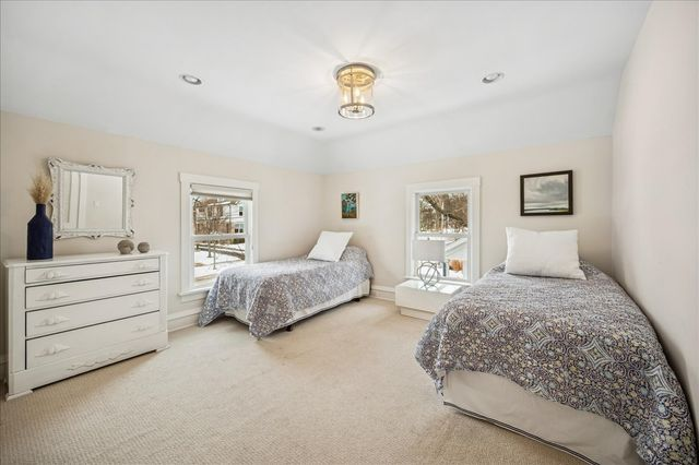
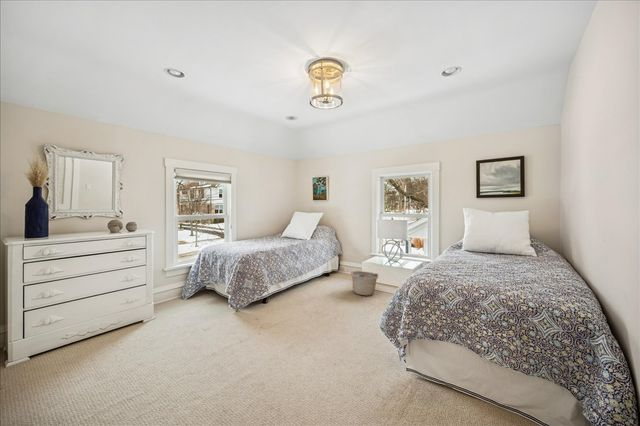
+ basket (364, 282)
